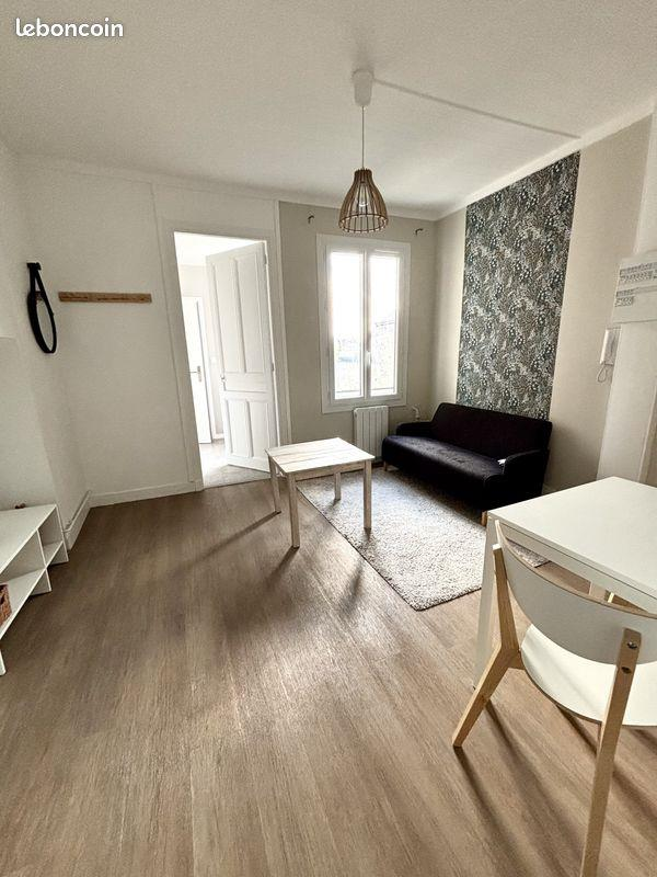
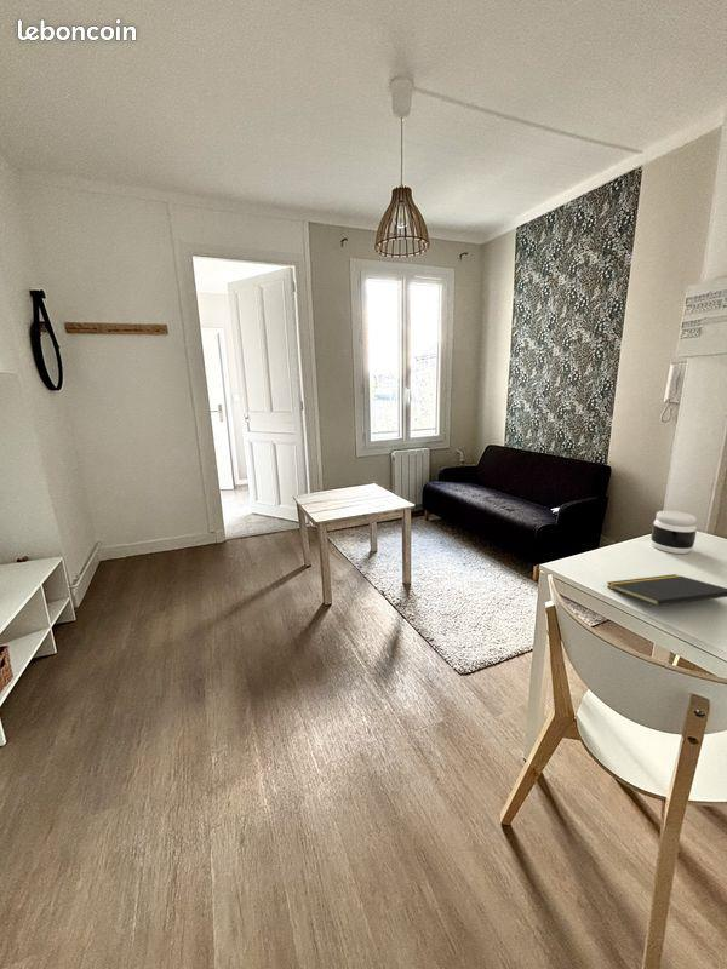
+ jar (672, 531)
+ notepad (666, 589)
